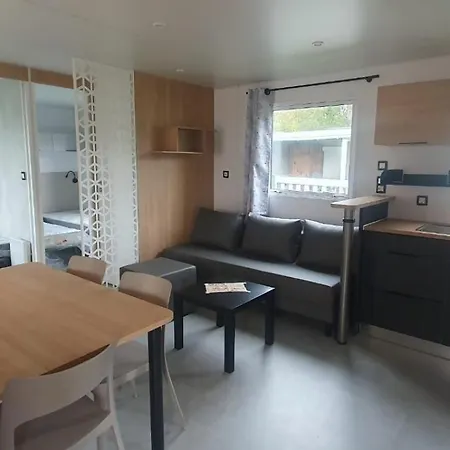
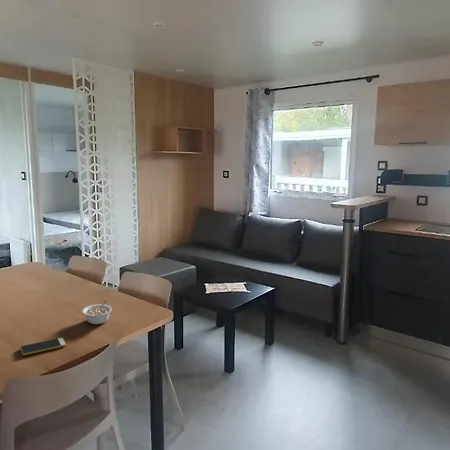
+ legume (97, 313)
+ smartphone (43, 346)
